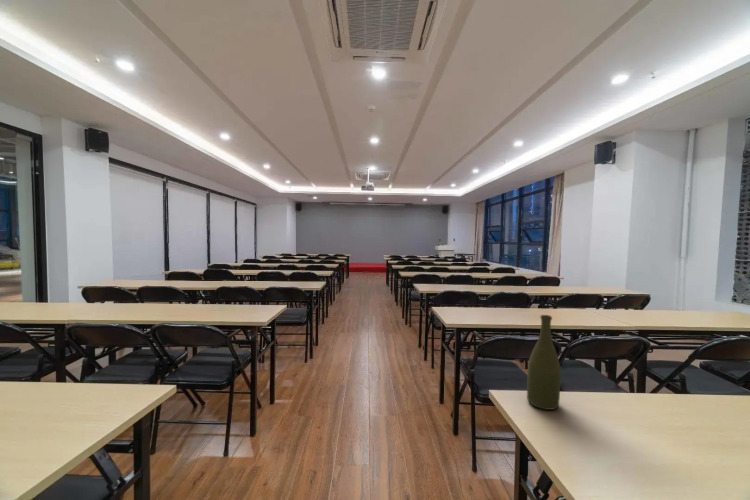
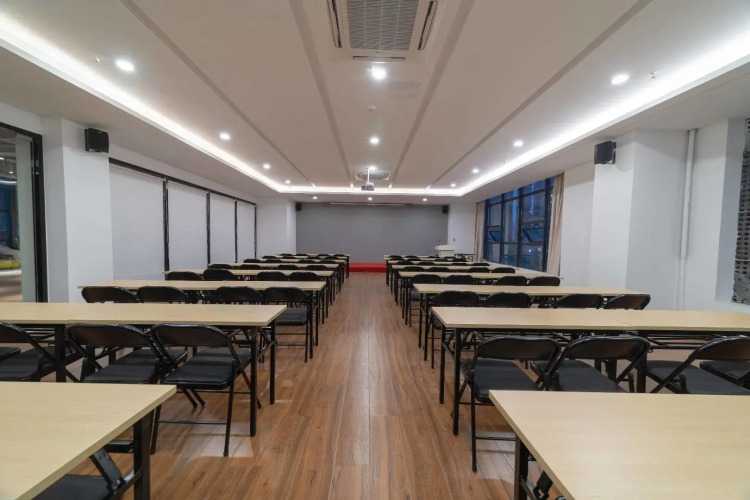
- bottle (544, 359)
